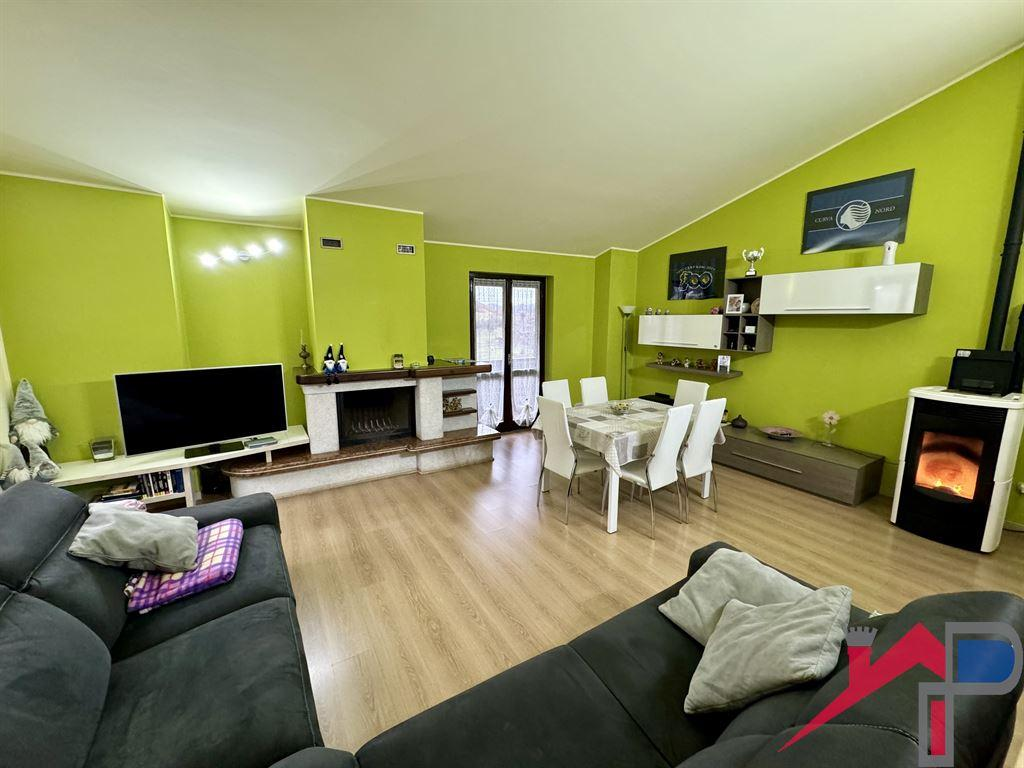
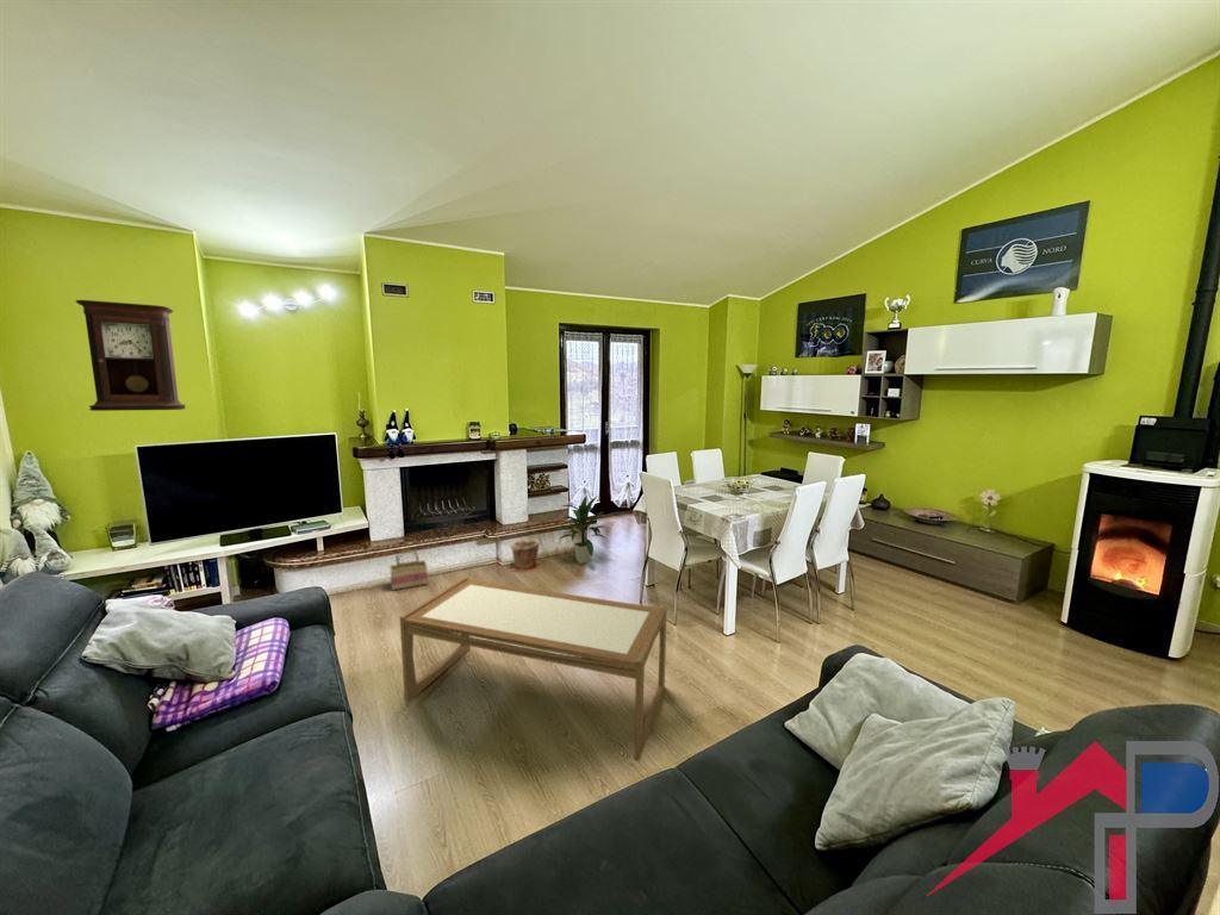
+ pendulum clock (132, 357)
+ coffee table (537, 653)
+ indoor plant (583, 529)
+ basket (407, 566)
+ plant pot (525, 554)
